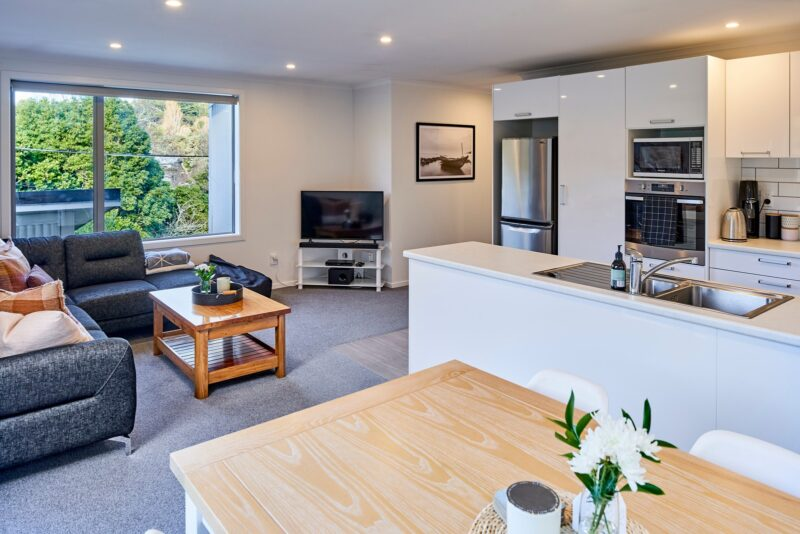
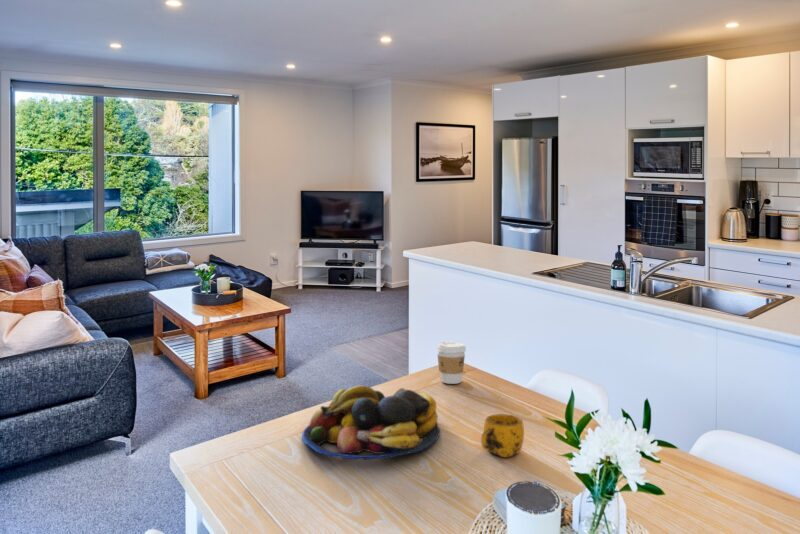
+ fruit bowl (370, 409)
+ coffee cup (451, 362)
+ mug (499, 437)
